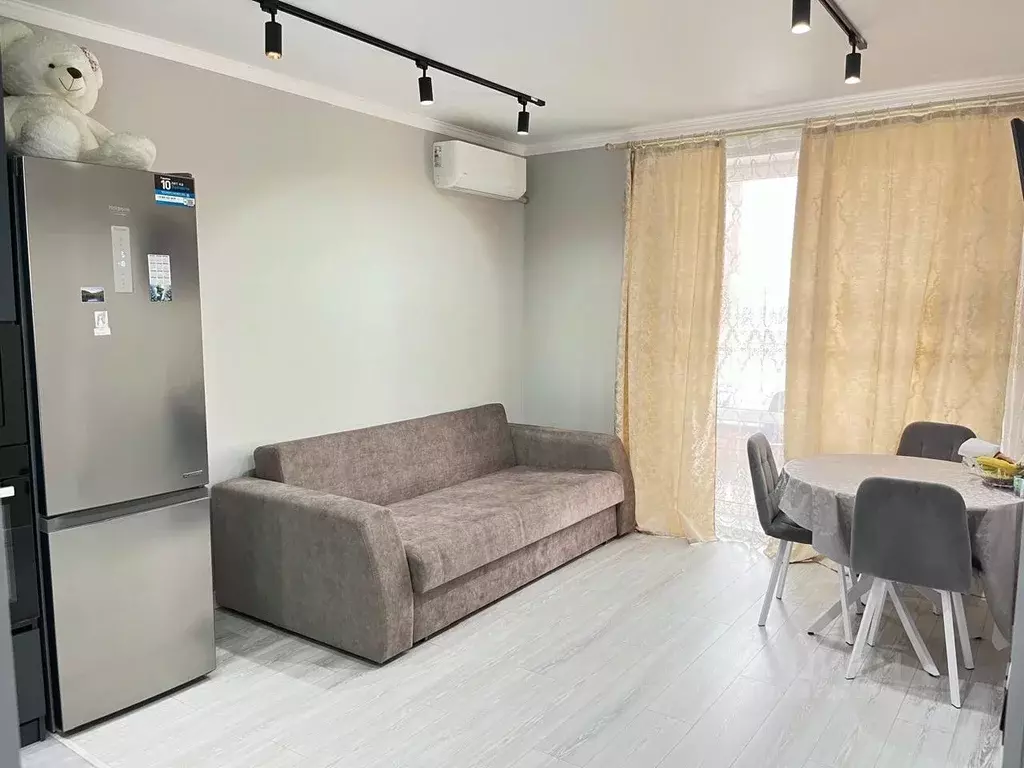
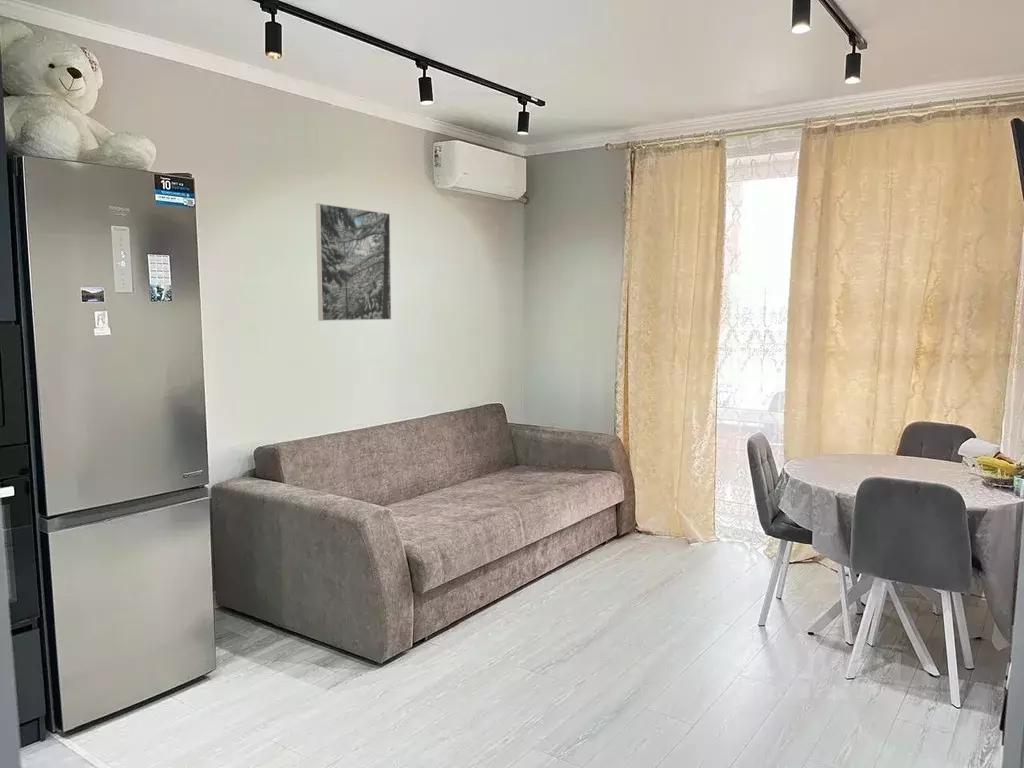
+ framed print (355, 264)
